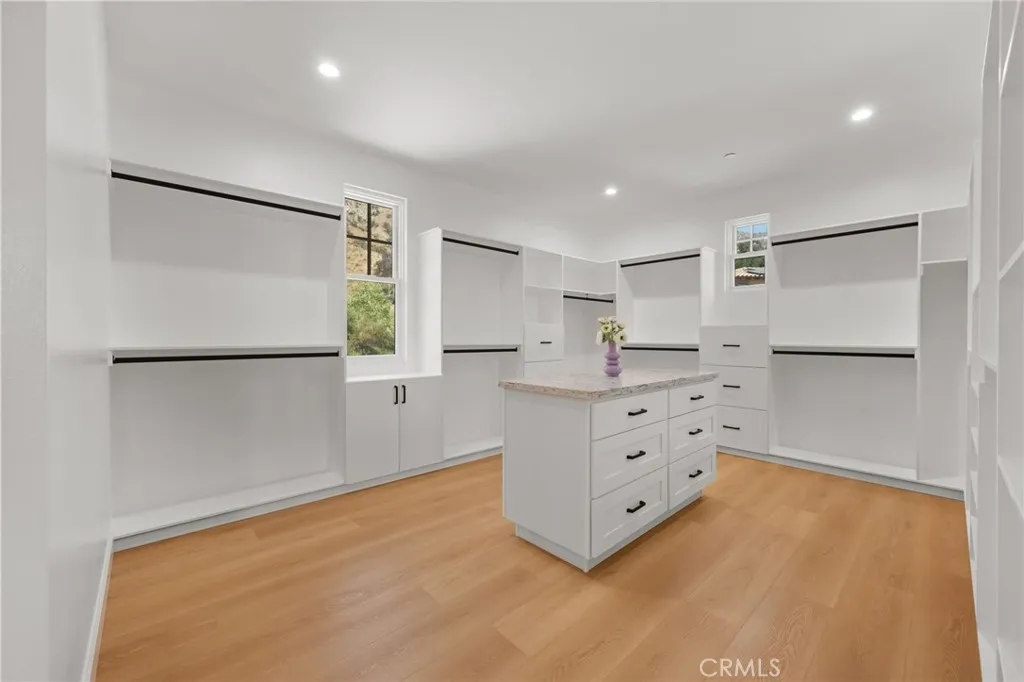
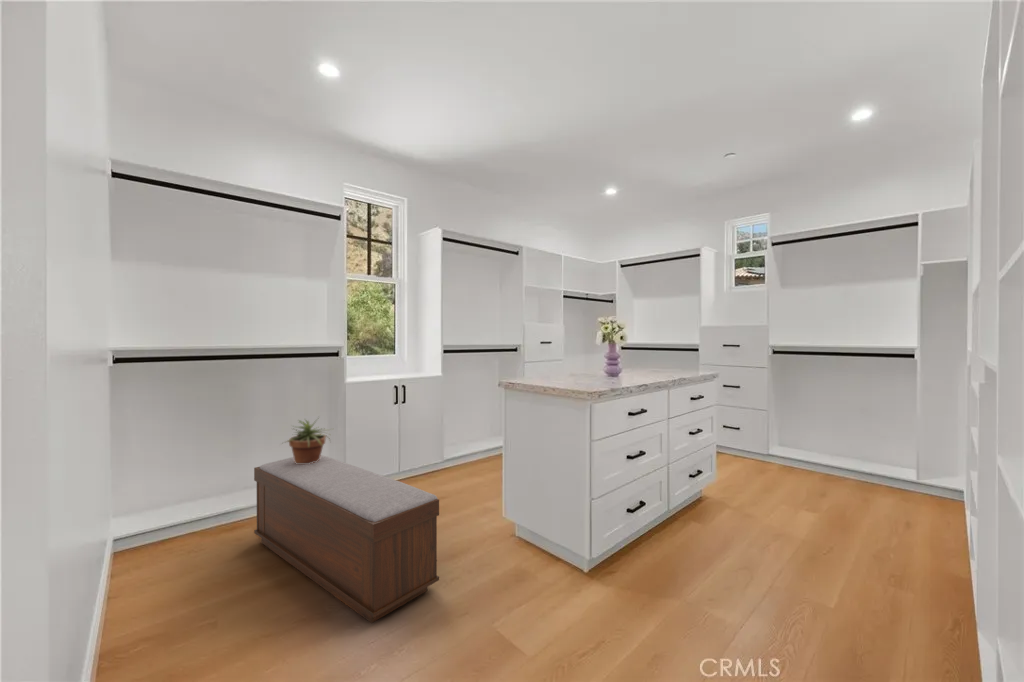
+ potted plant (308, 439)
+ bench (338, 519)
